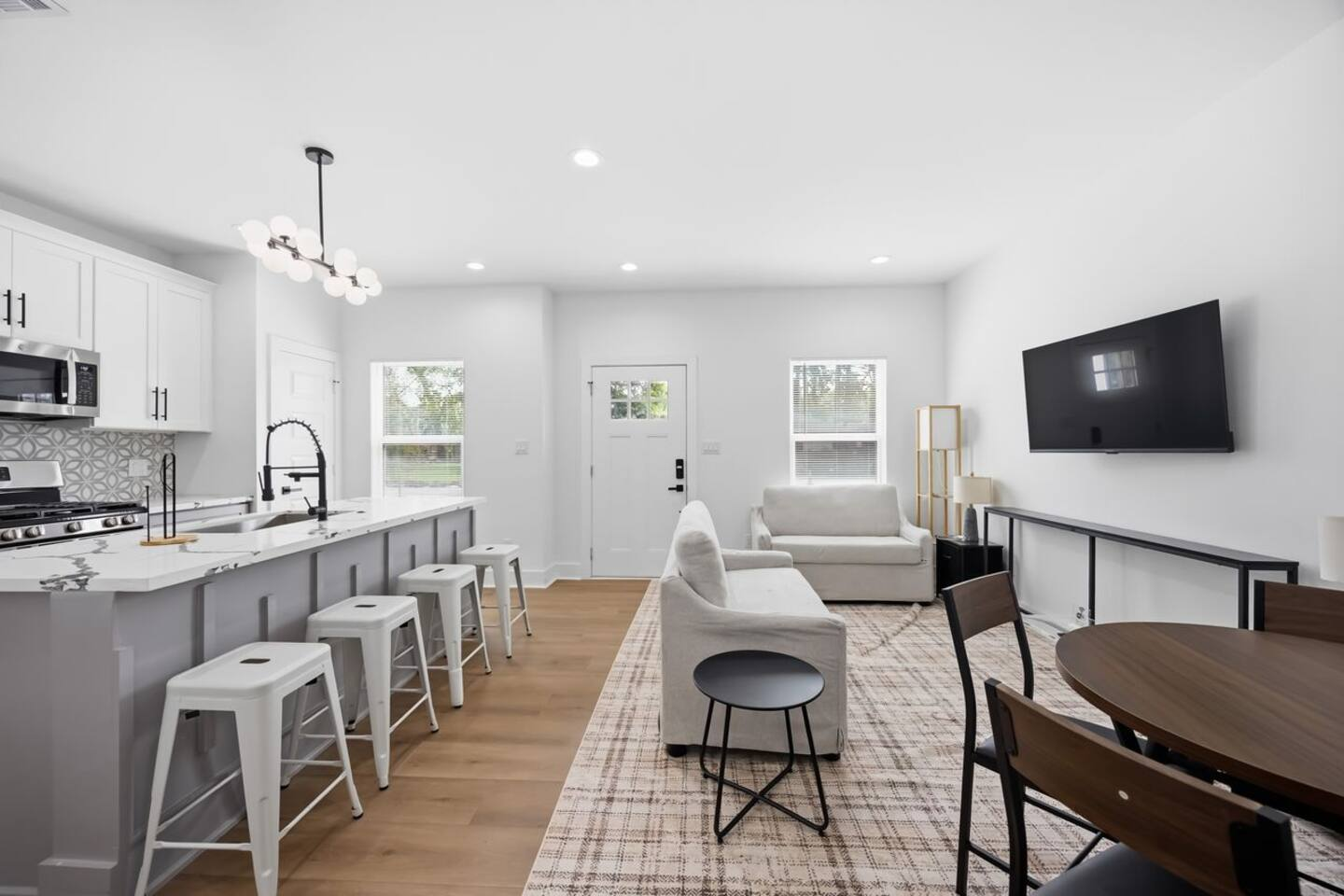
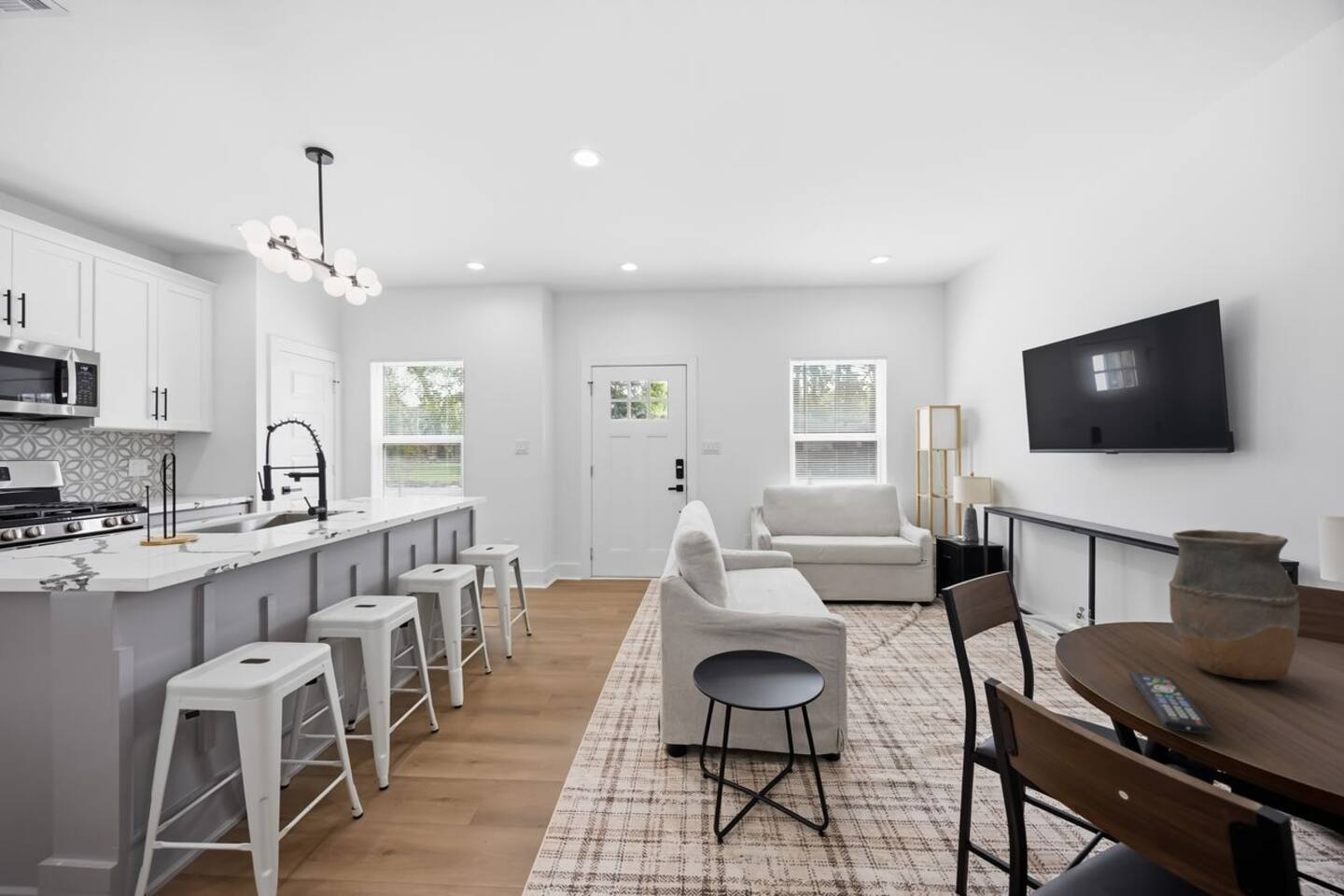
+ remote control (1166, 699)
+ vase (1230, 603)
